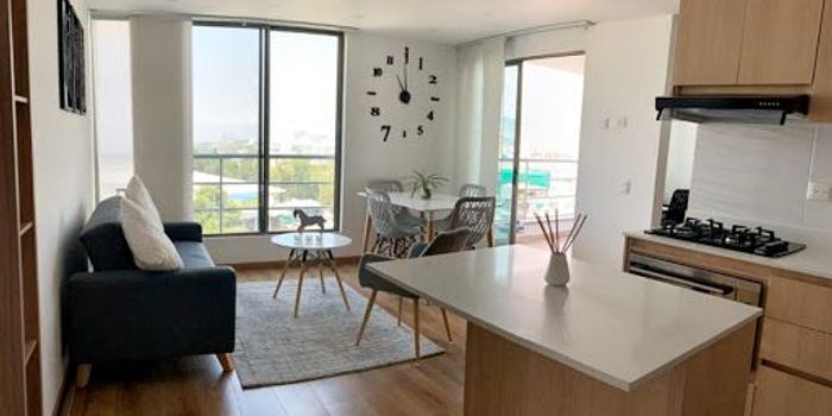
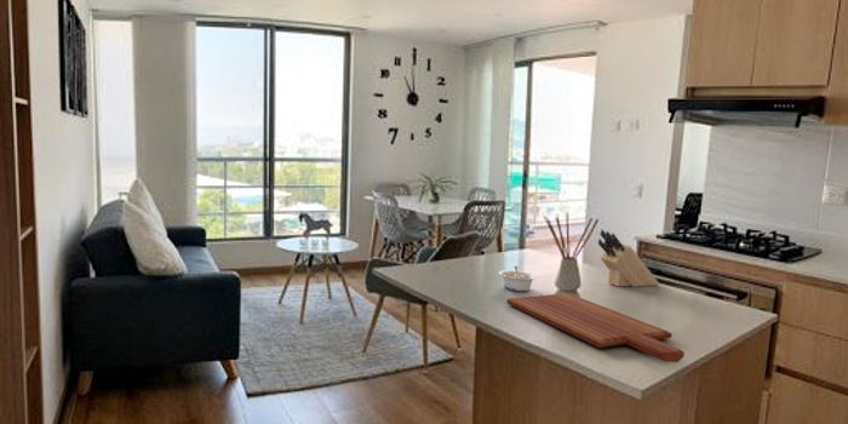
+ knife block (626, 257)
+ cutting board (585, 317)
+ legume (515, 279)
